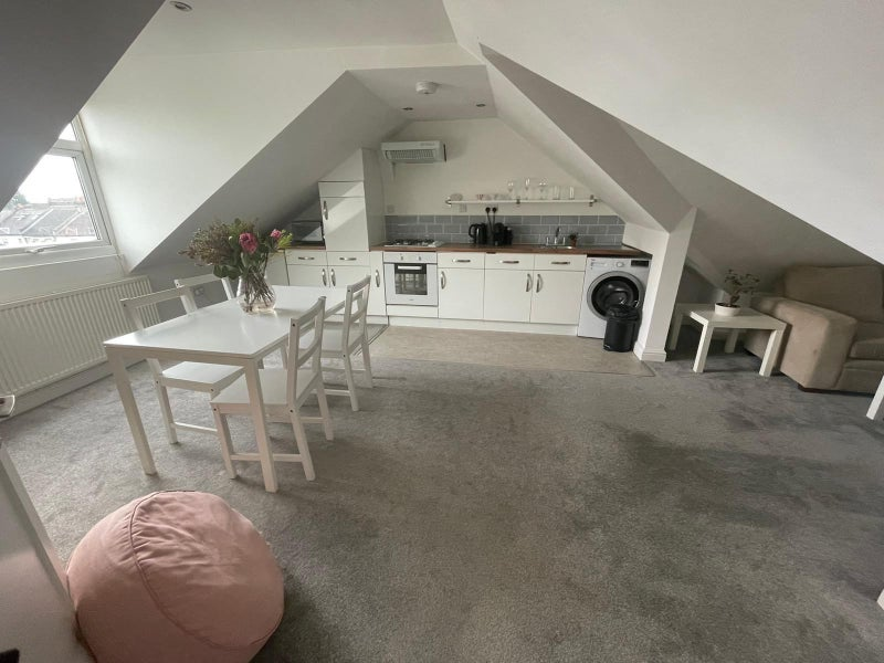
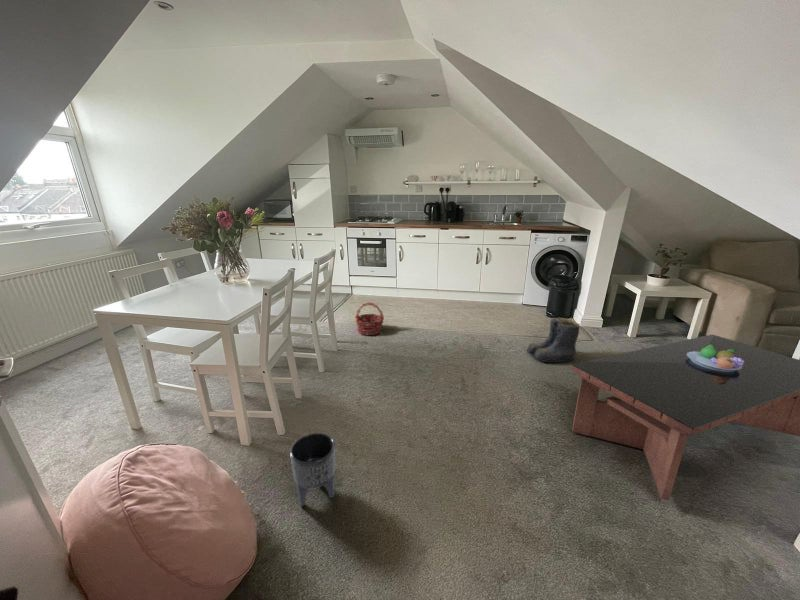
+ basket (369, 316)
+ coffee table (695, 402)
+ fruit bowl (714, 355)
+ boots (553, 338)
+ planter (314, 470)
